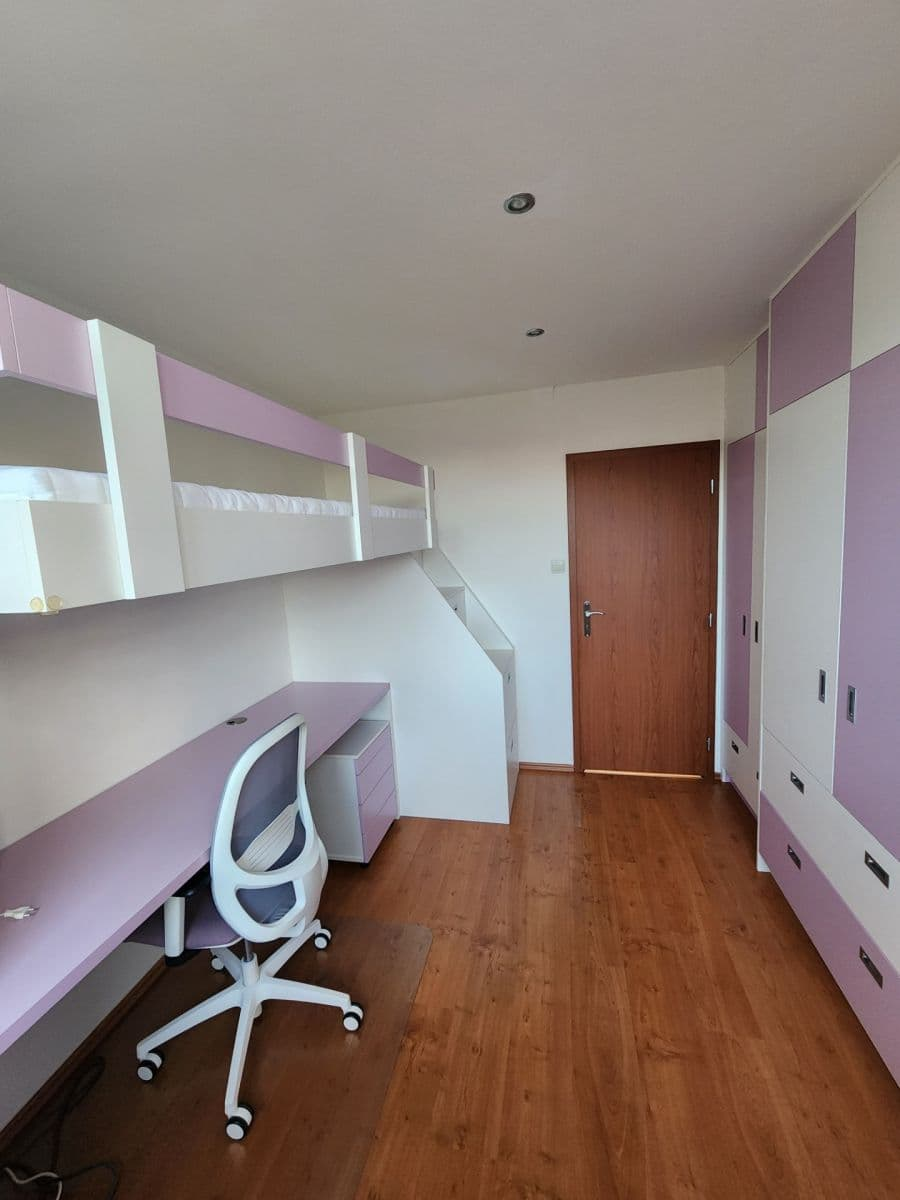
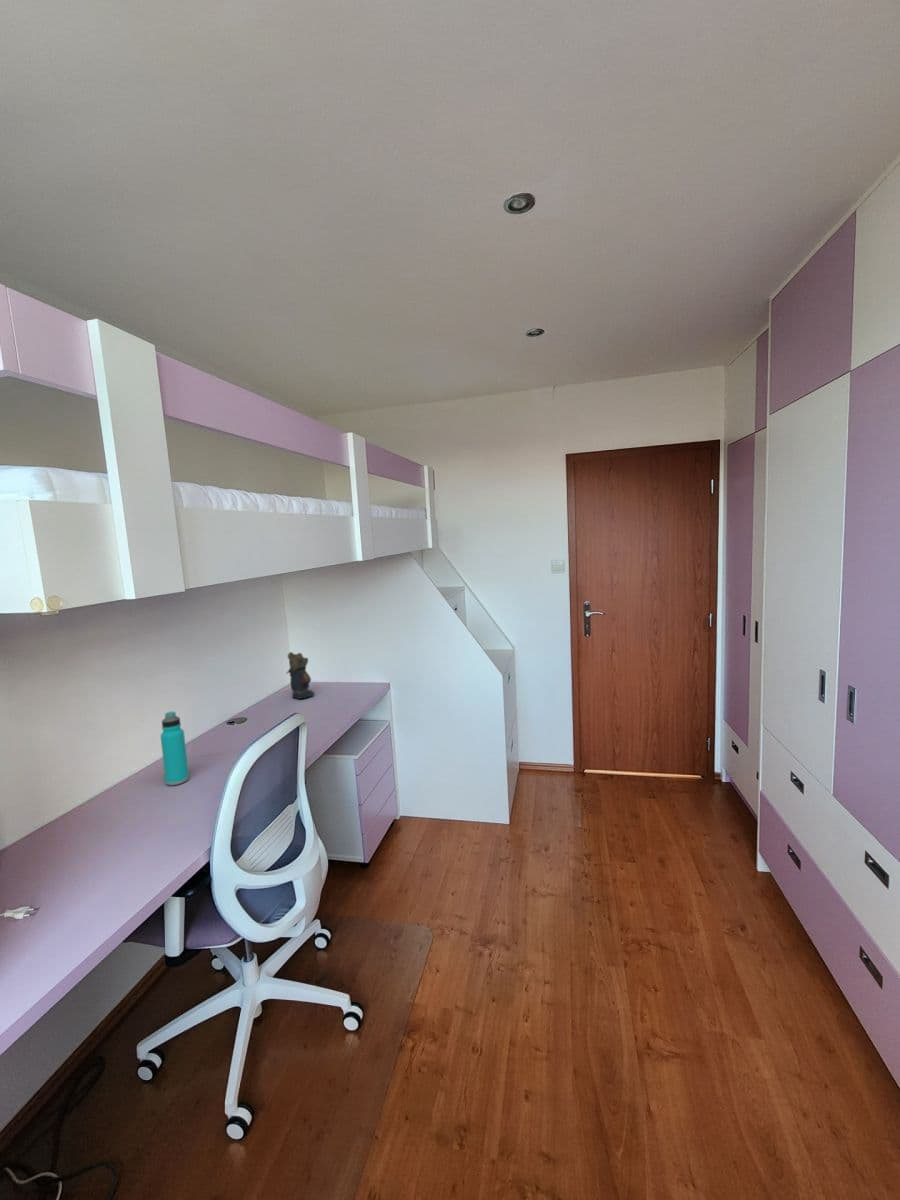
+ teddy bear (299, 674)
+ water bottle (173, 747)
